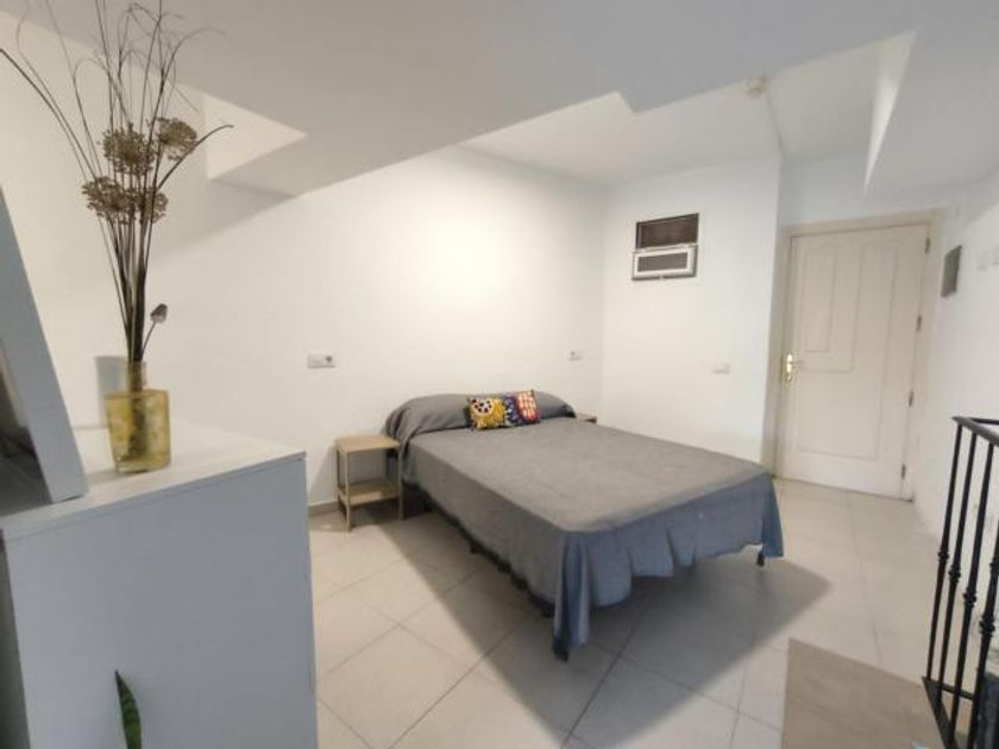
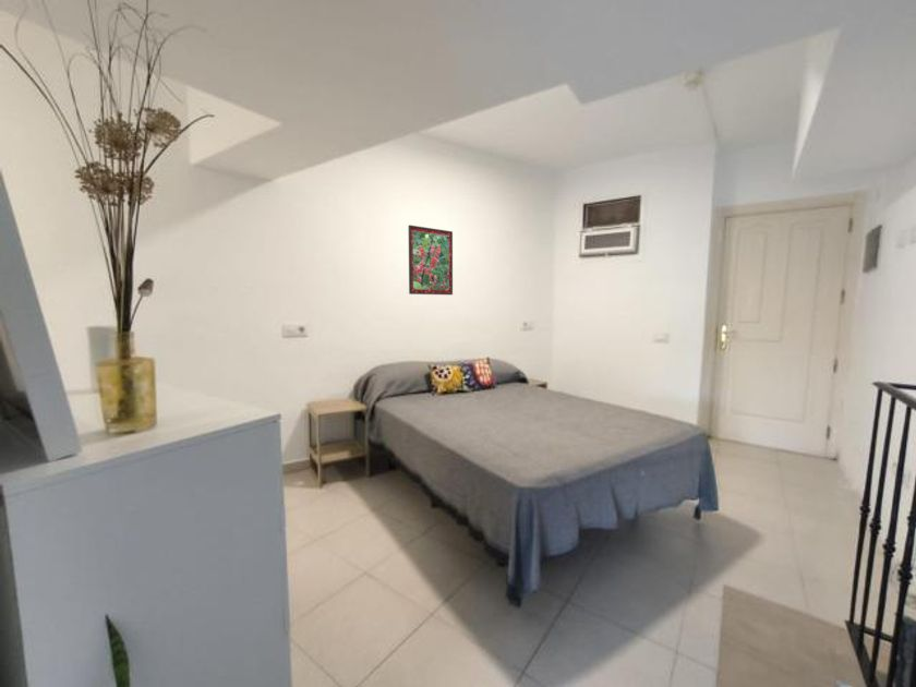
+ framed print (431, 262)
